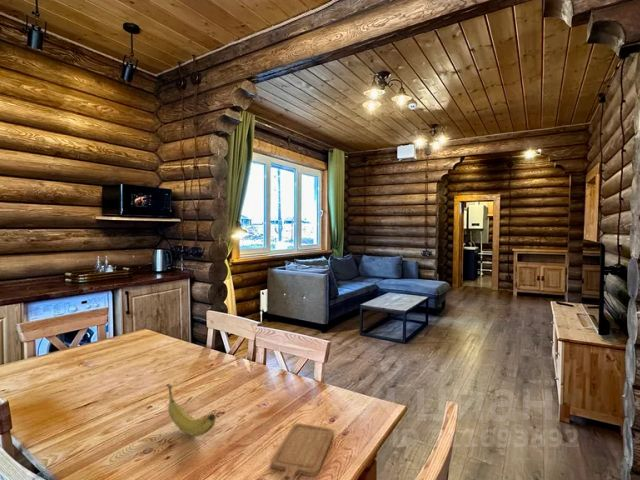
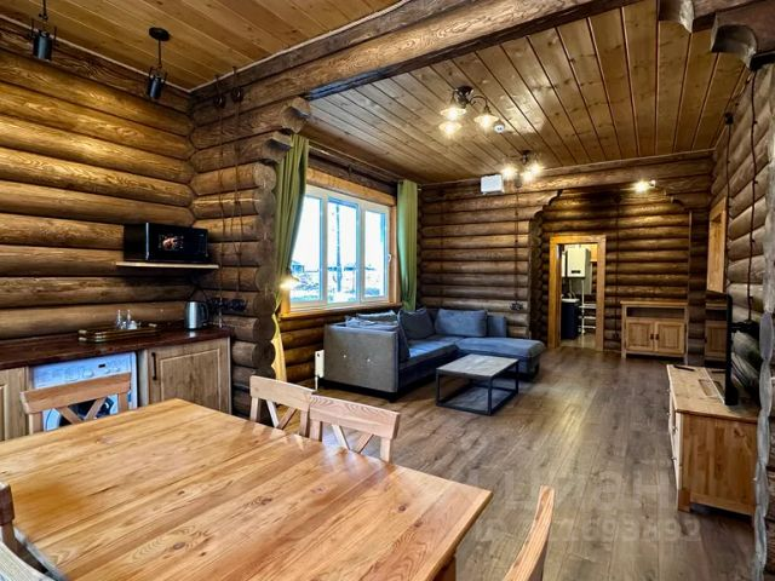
- chopping board (301, 452)
- fruit (187, 414)
